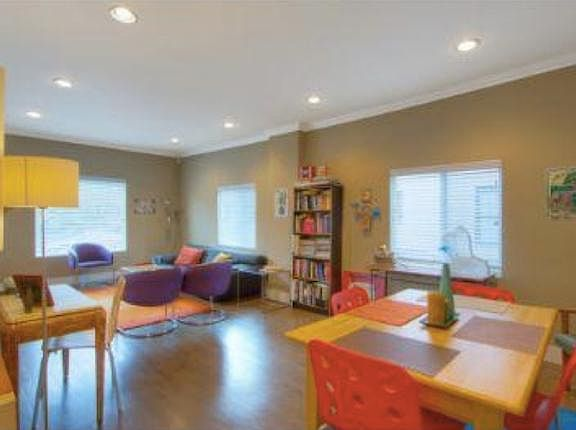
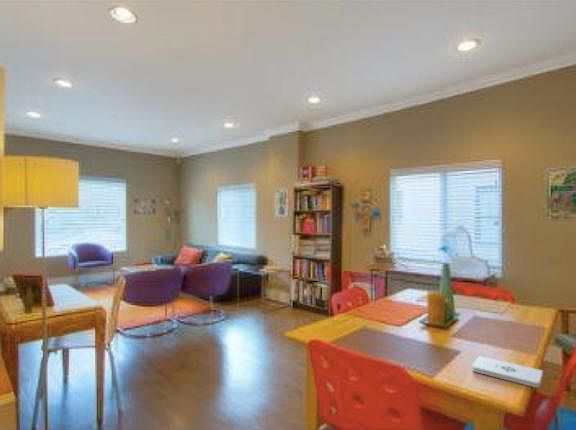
+ notepad (506, 370)
